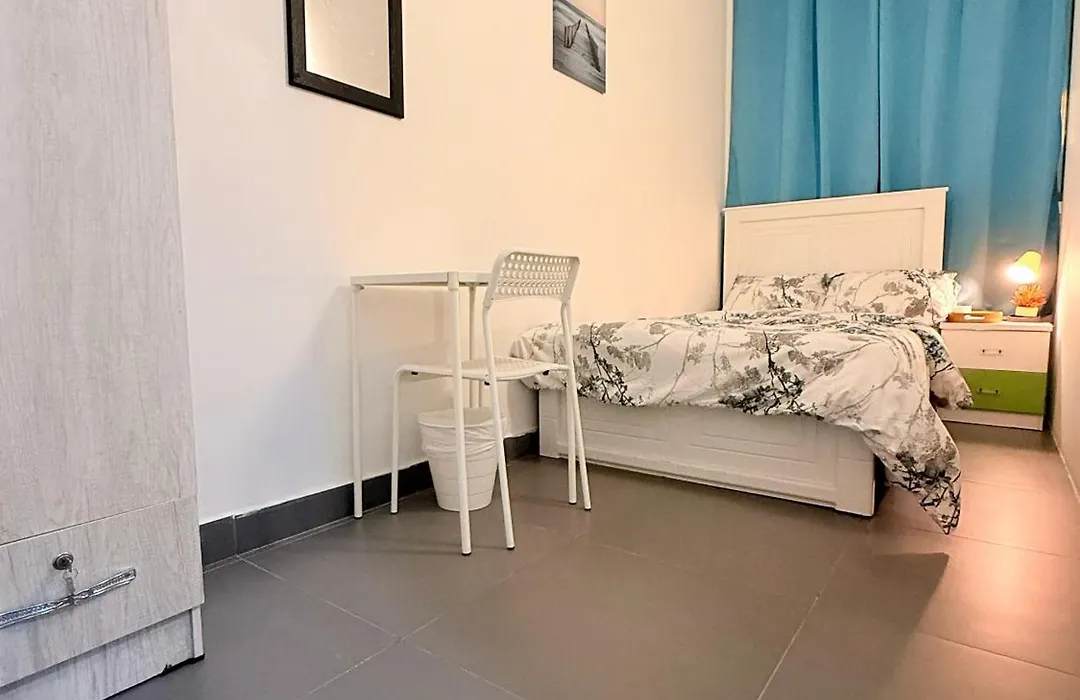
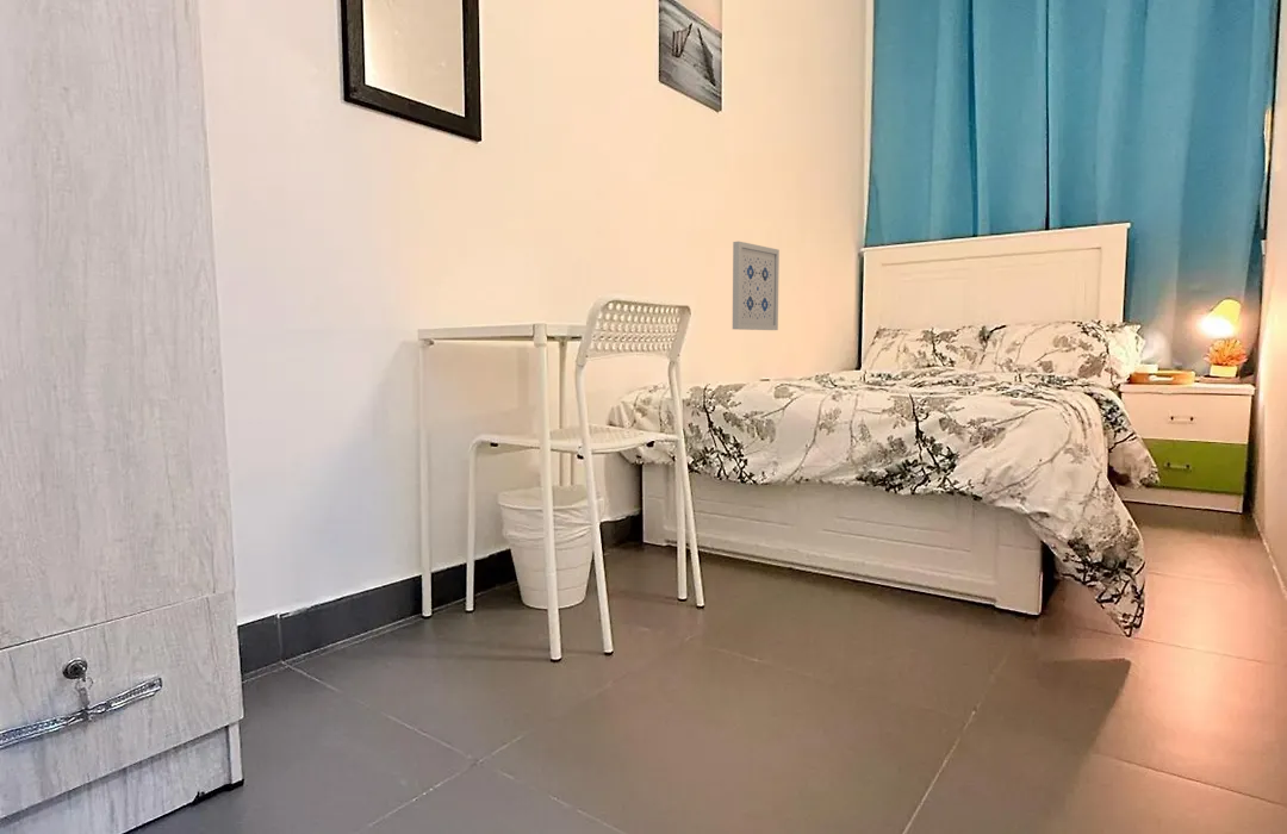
+ wall art (756, 287)
